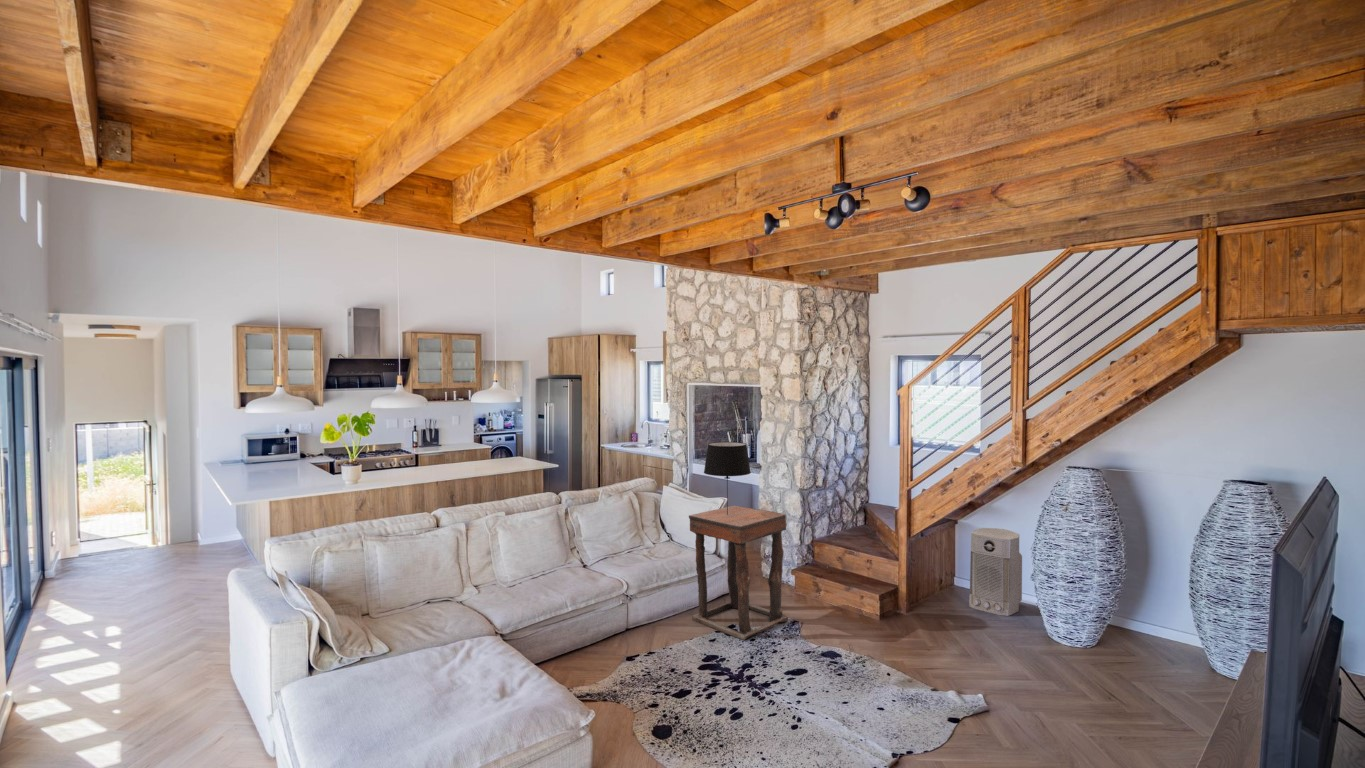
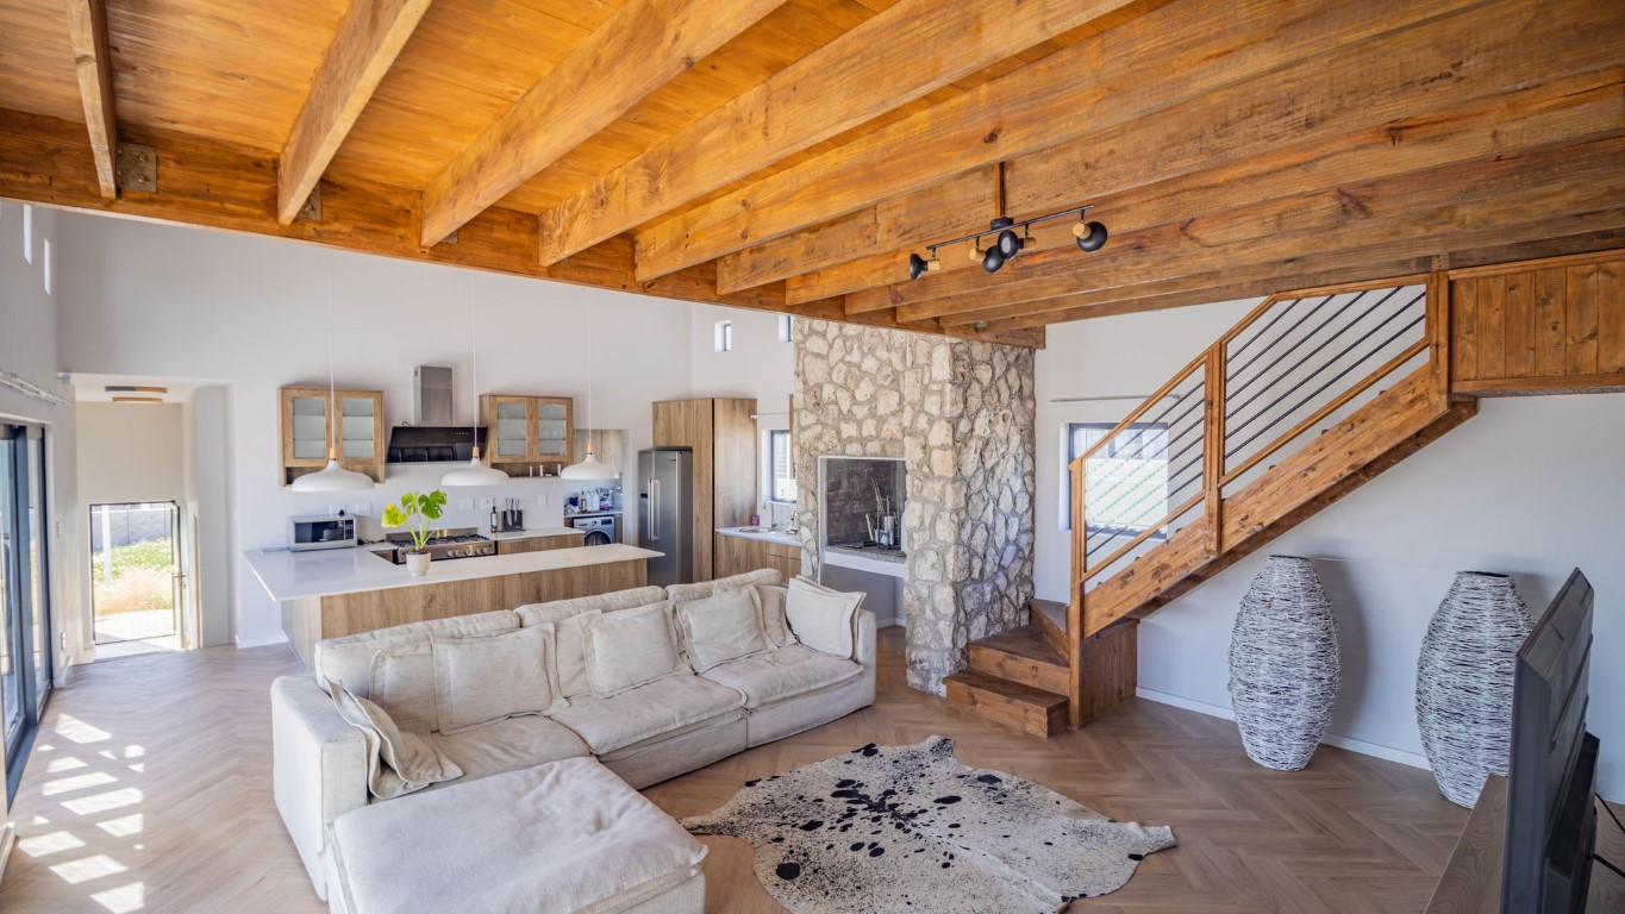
- table lamp (727, 479)
- side table (738, 567)
- air purifier (995, 569)
